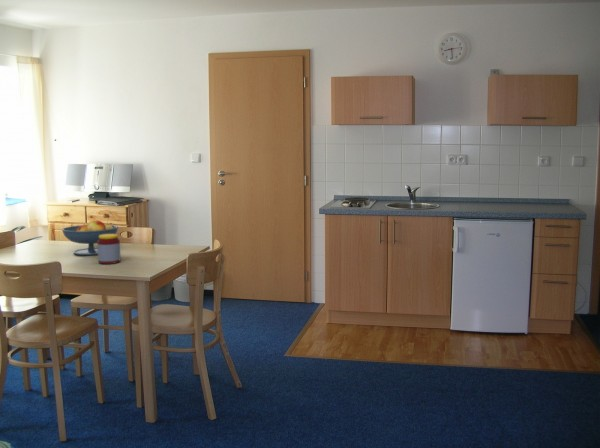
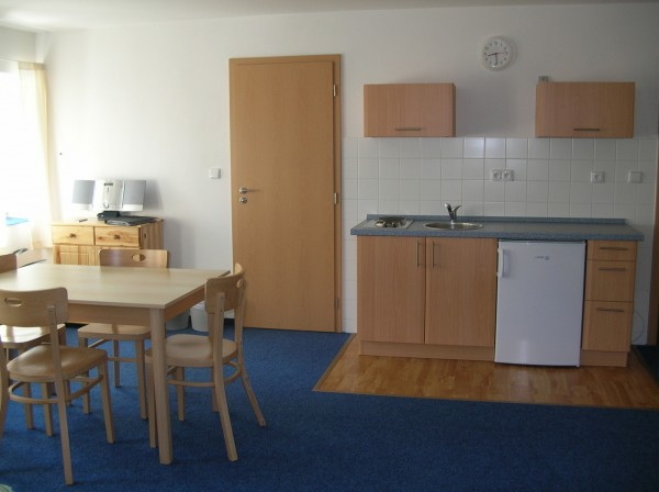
- fruit bowl (90, 235)
- jar (108, 248)
